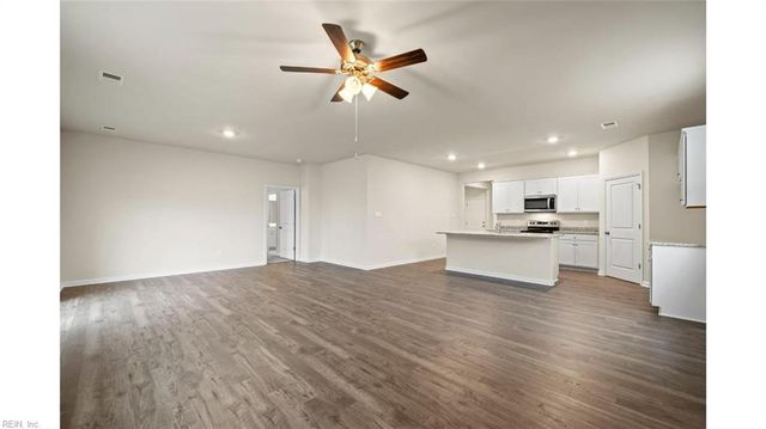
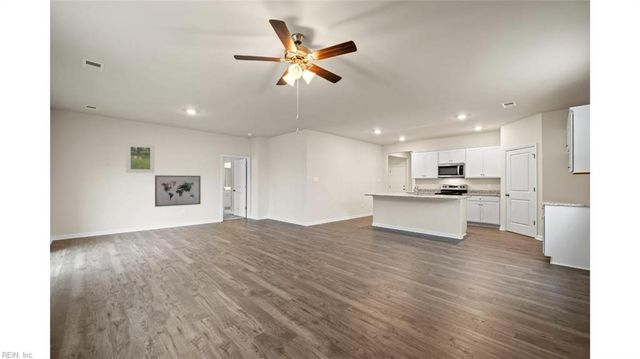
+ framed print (140, 158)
+ wall art (178, 190)
